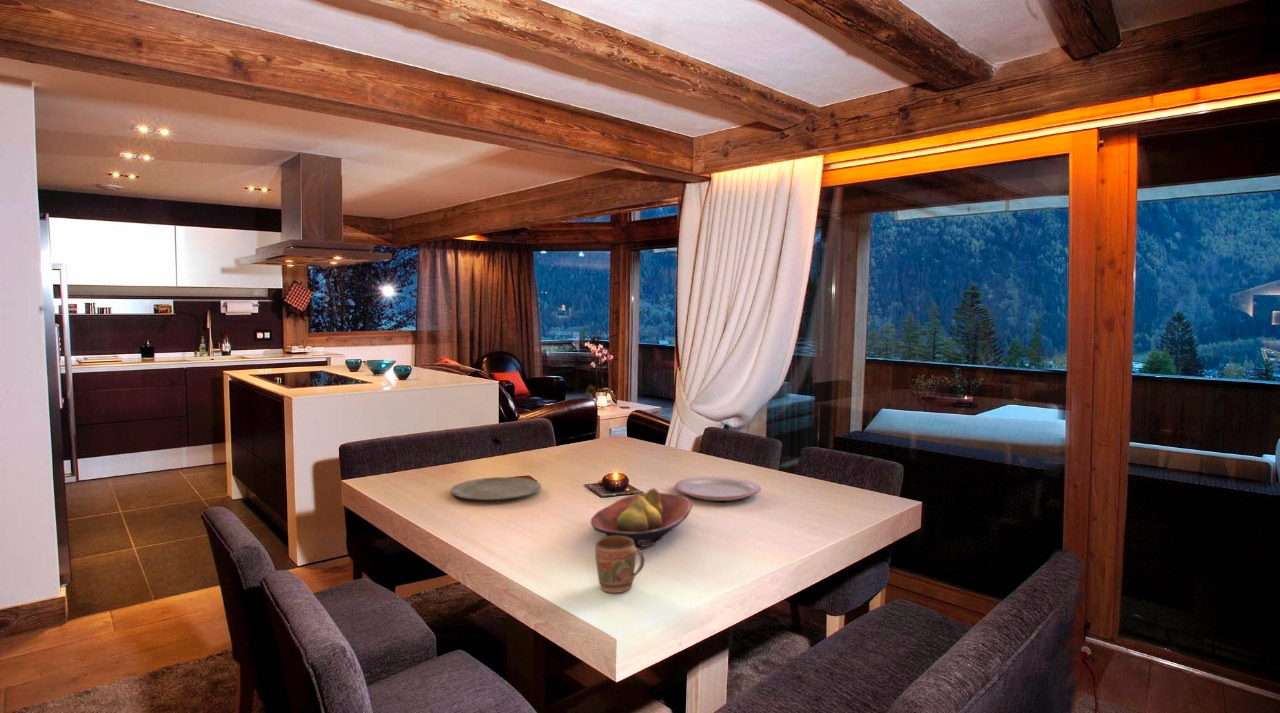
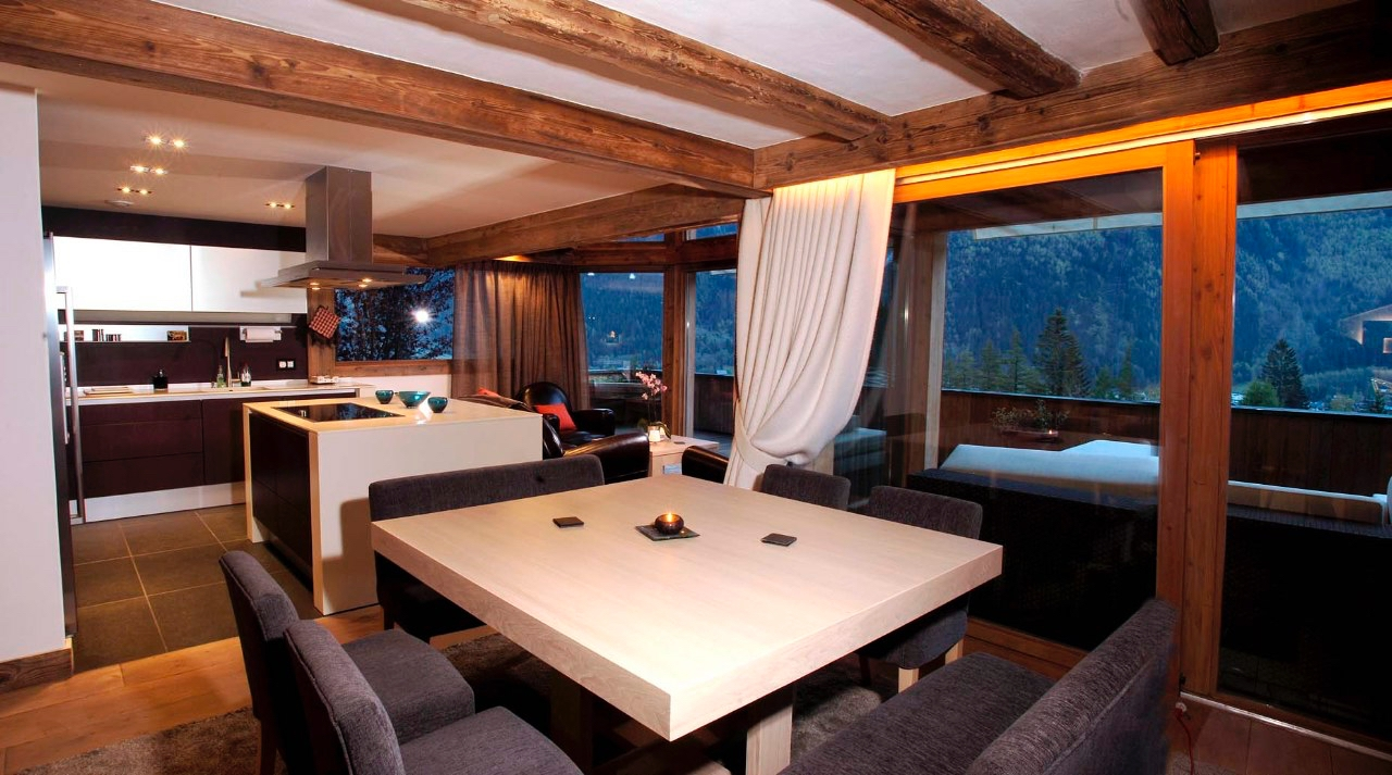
- plate (496, 489)
- plate (717, 489)
- fruit bowl (643, 513)
- mug (617, 565)
